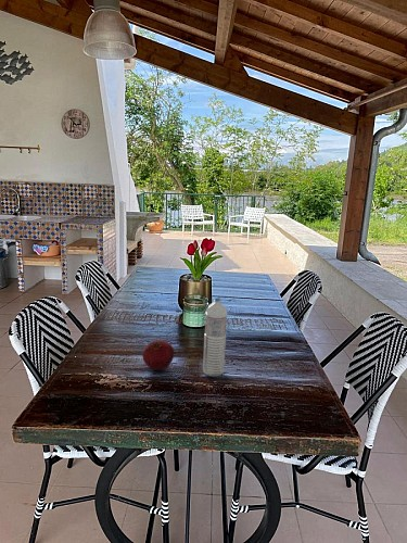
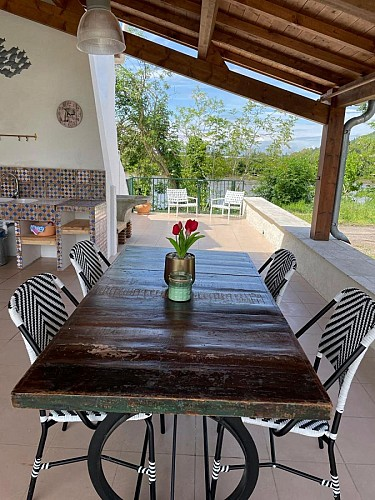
- fruit (157, 354)
- water bottle (215, 336)
